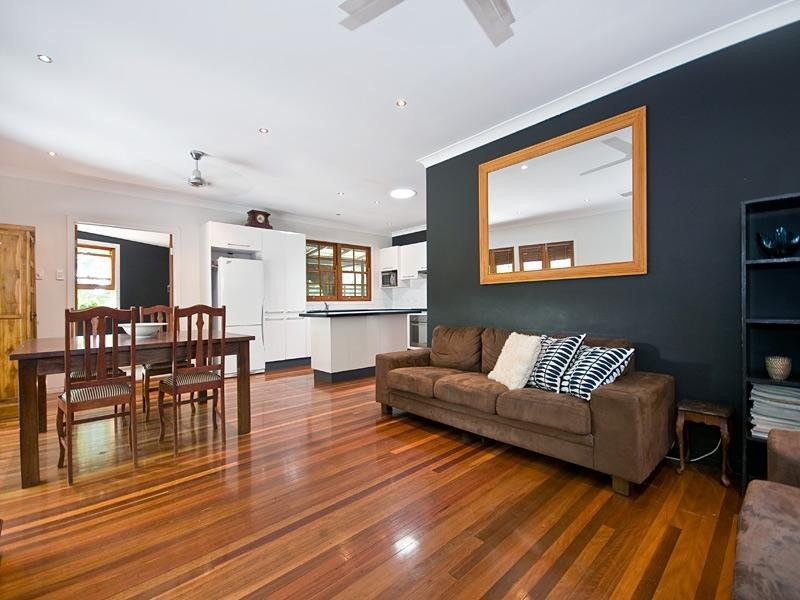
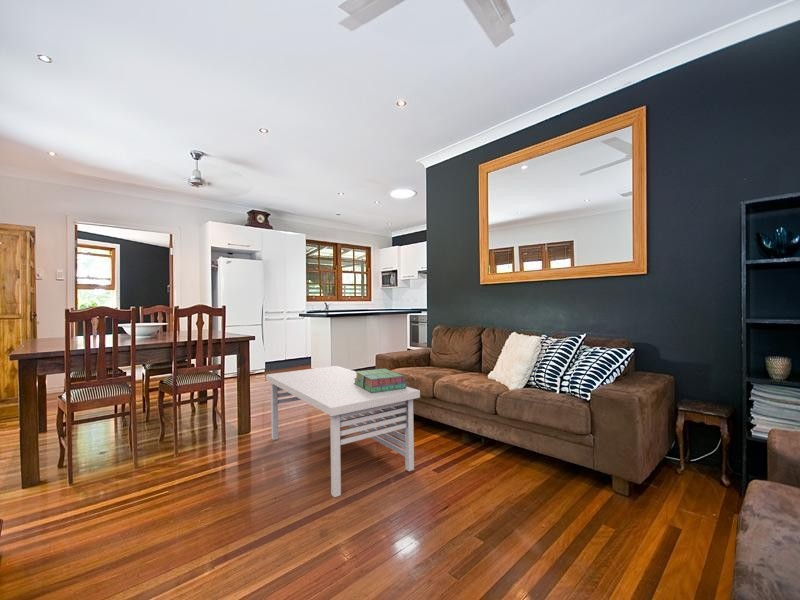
+ coffee table (335, 417)
+ stack of books (379, 379)
